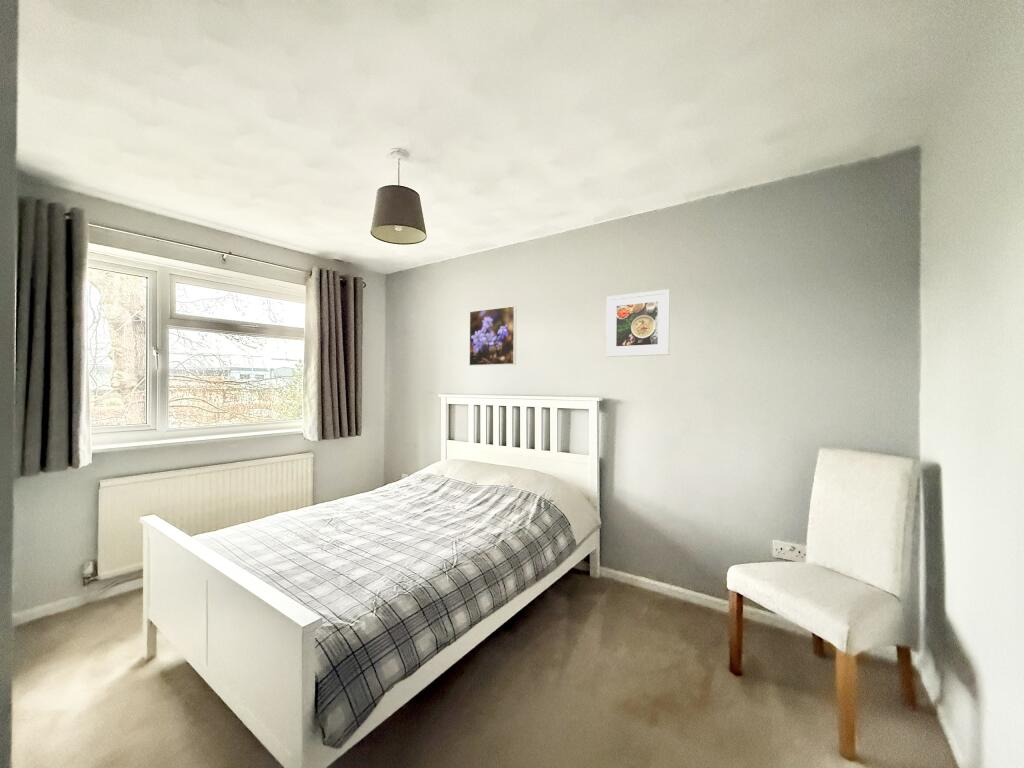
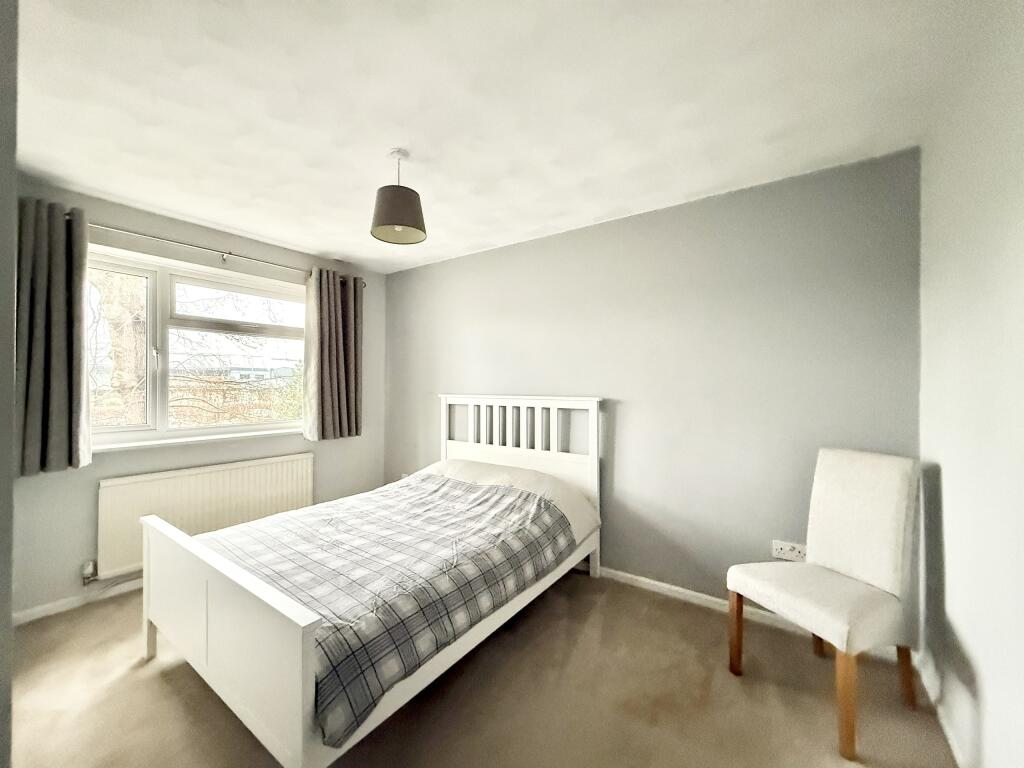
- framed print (636, 324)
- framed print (492, 337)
